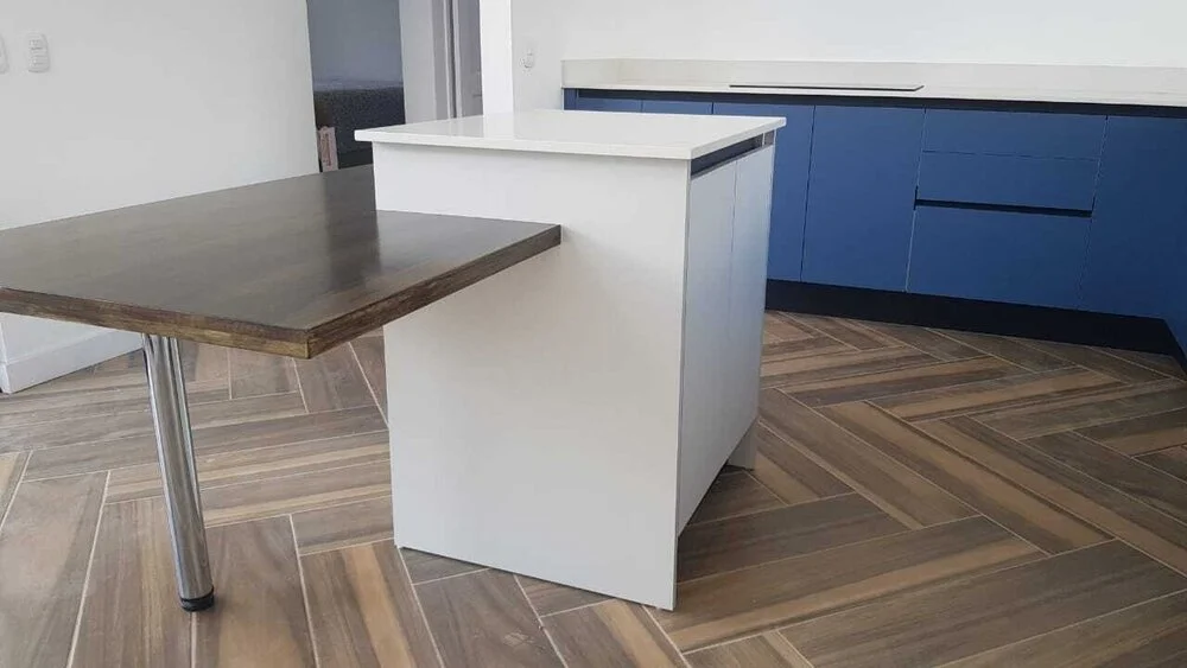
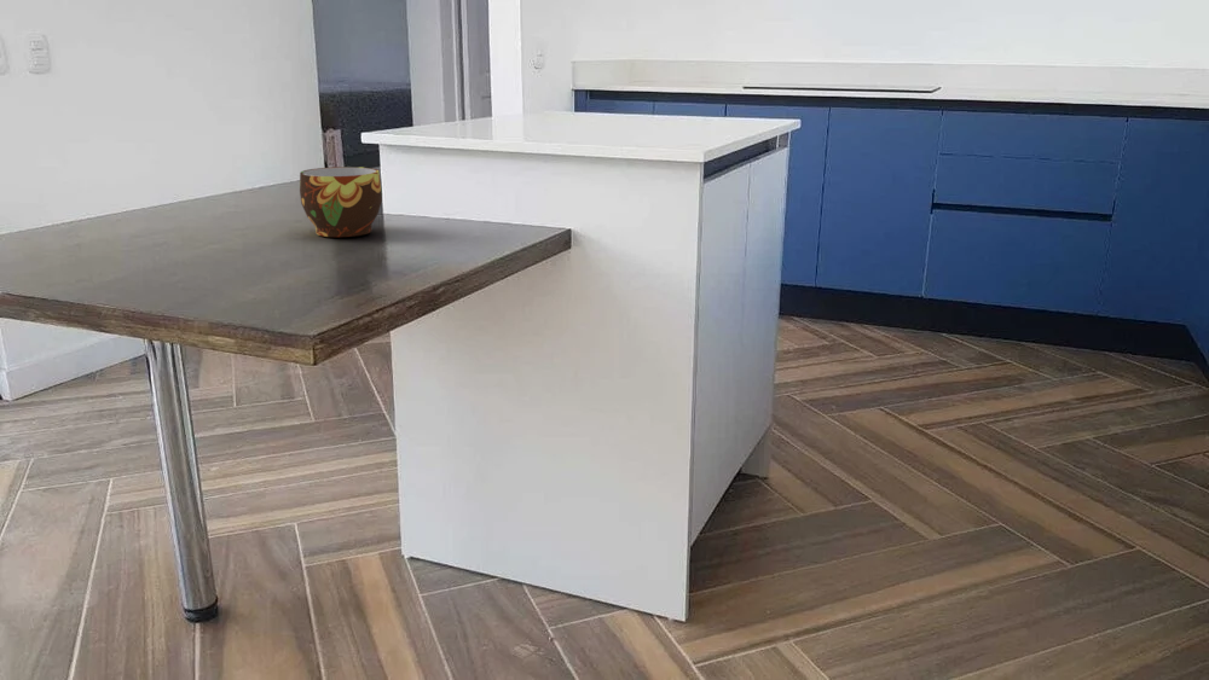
+ cup (339, 202)
